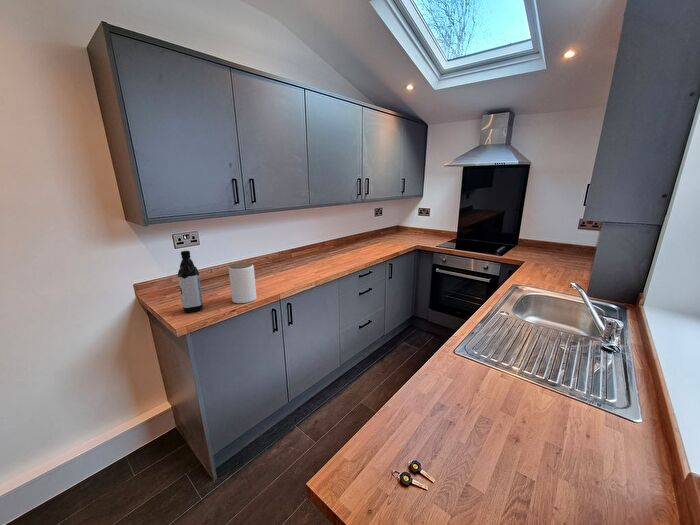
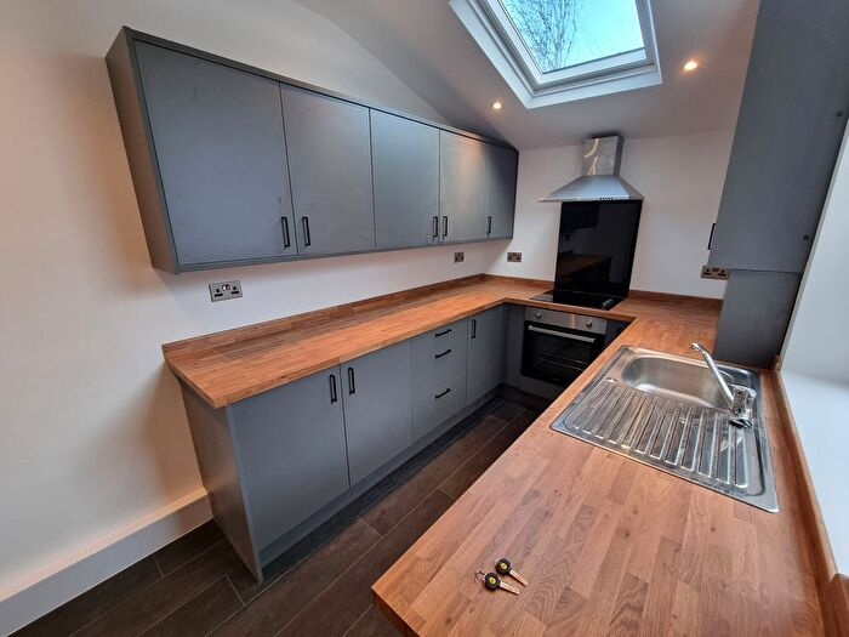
- water bottle (189, 280)
- jar (242, 282)
